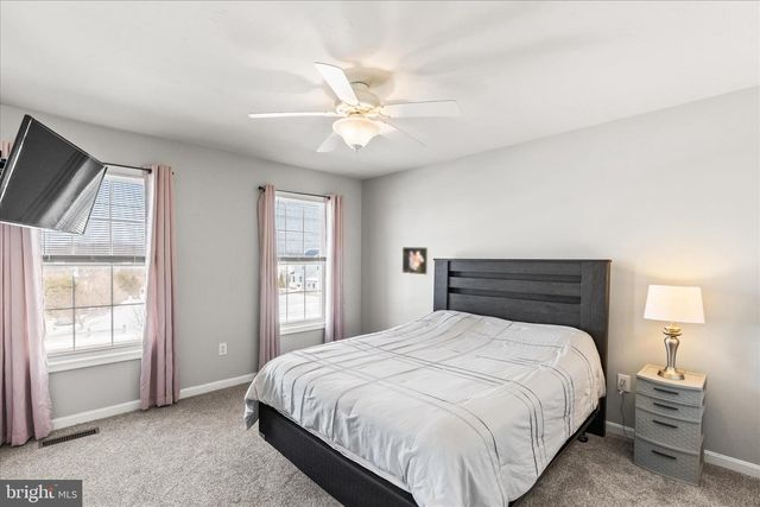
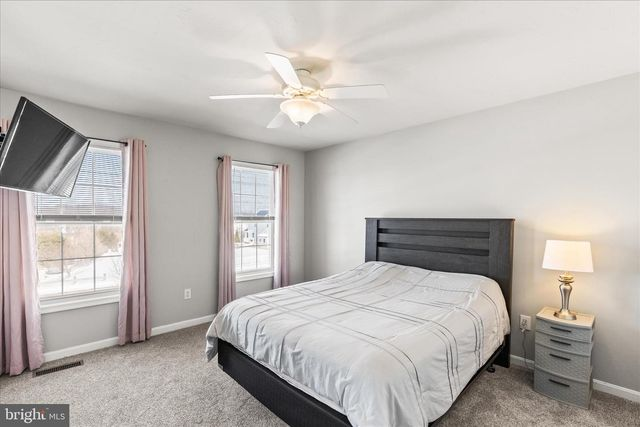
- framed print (414, 260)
